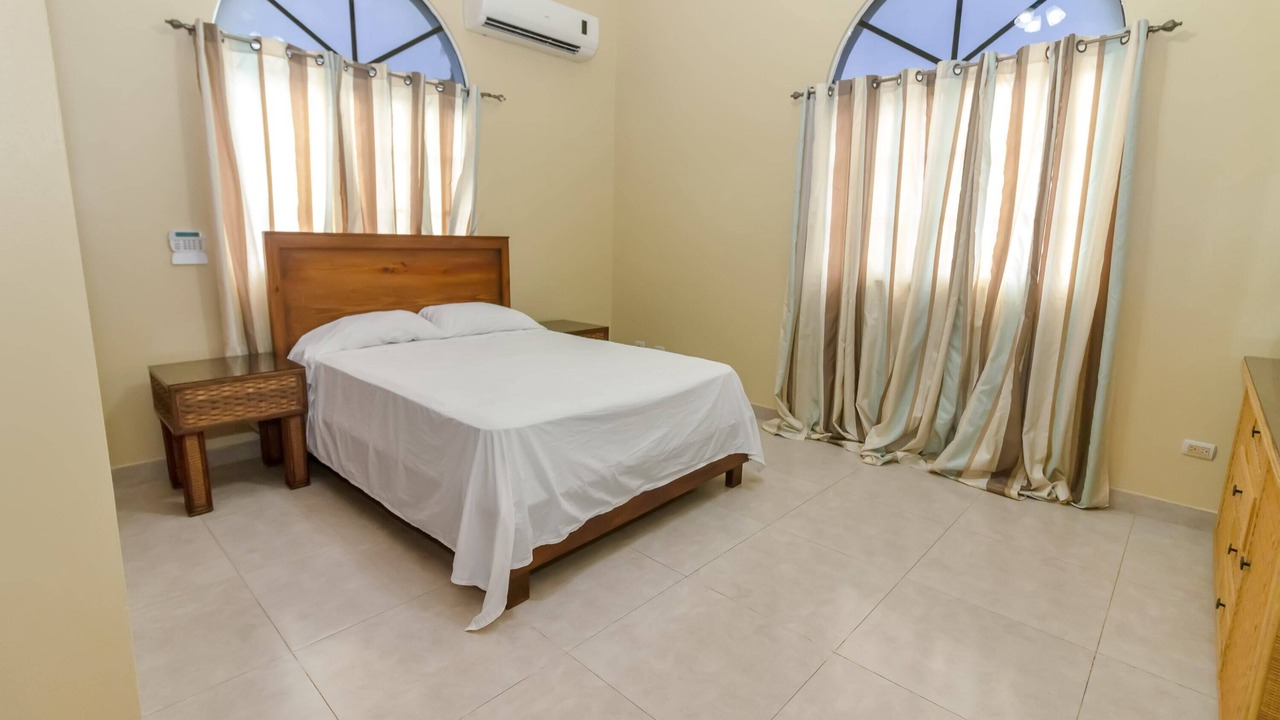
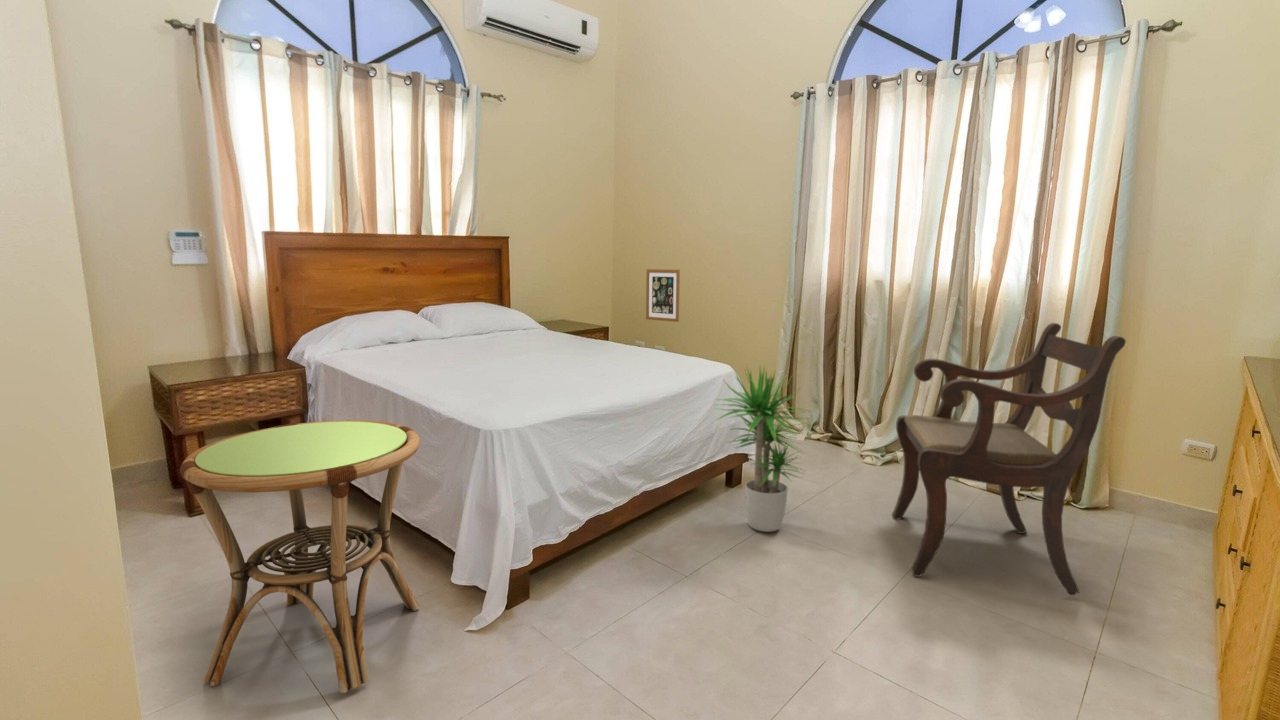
+ potted plant (761, 446)
+ side table (316, 543)
+ wall art (662, 295)
+ armchair (988, 442)
